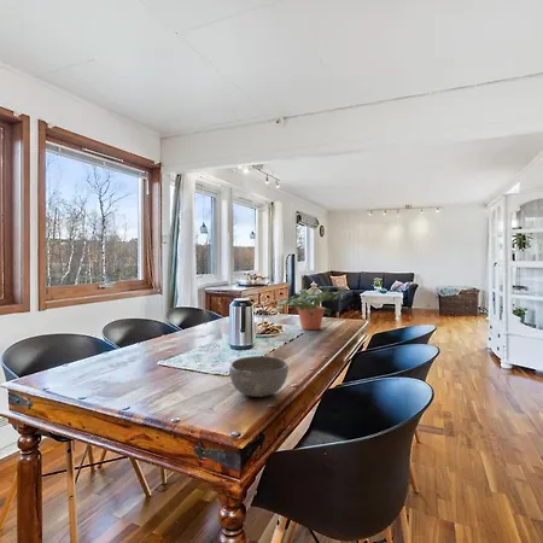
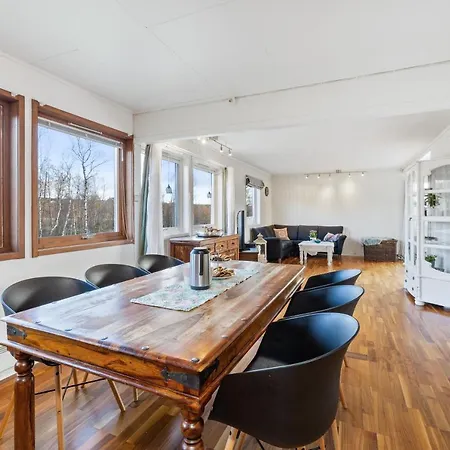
- potted plant (306, 308)
- bowl (258, 378)
